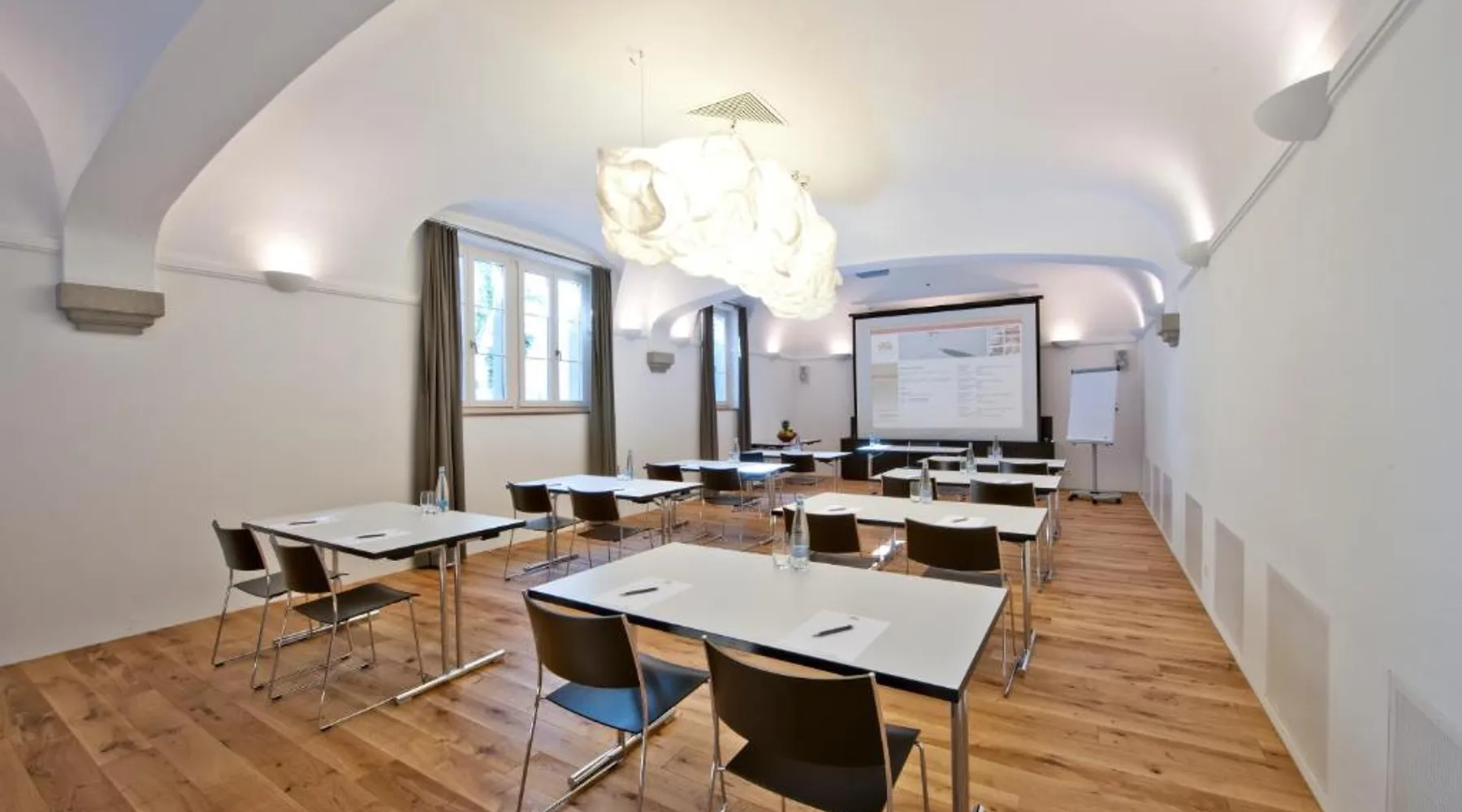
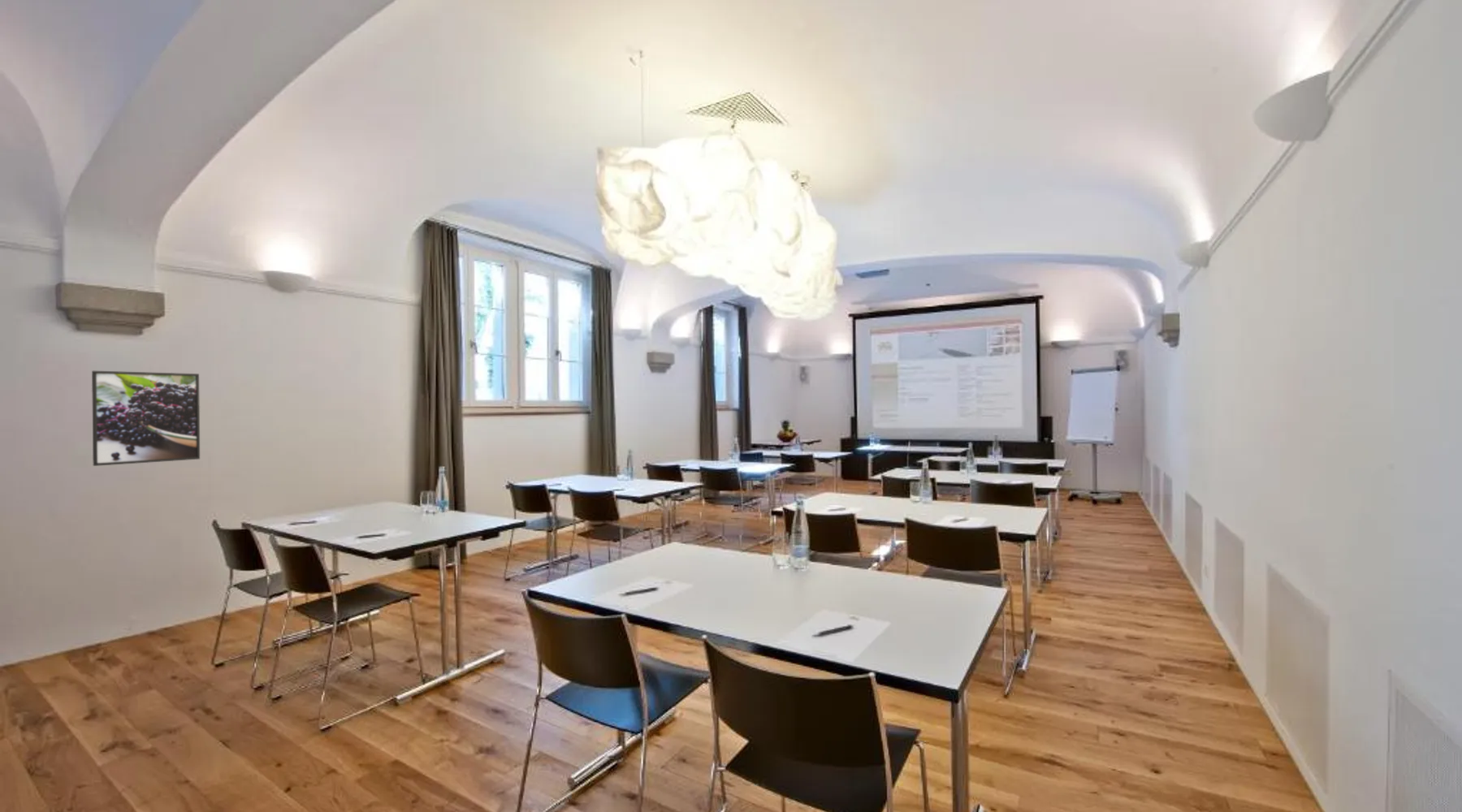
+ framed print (149, 417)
